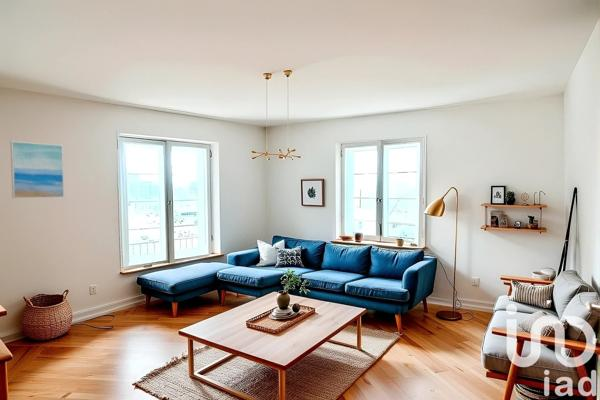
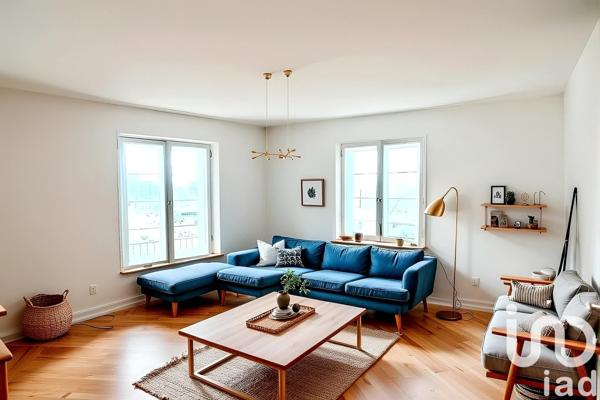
- wall art (38, 170)
